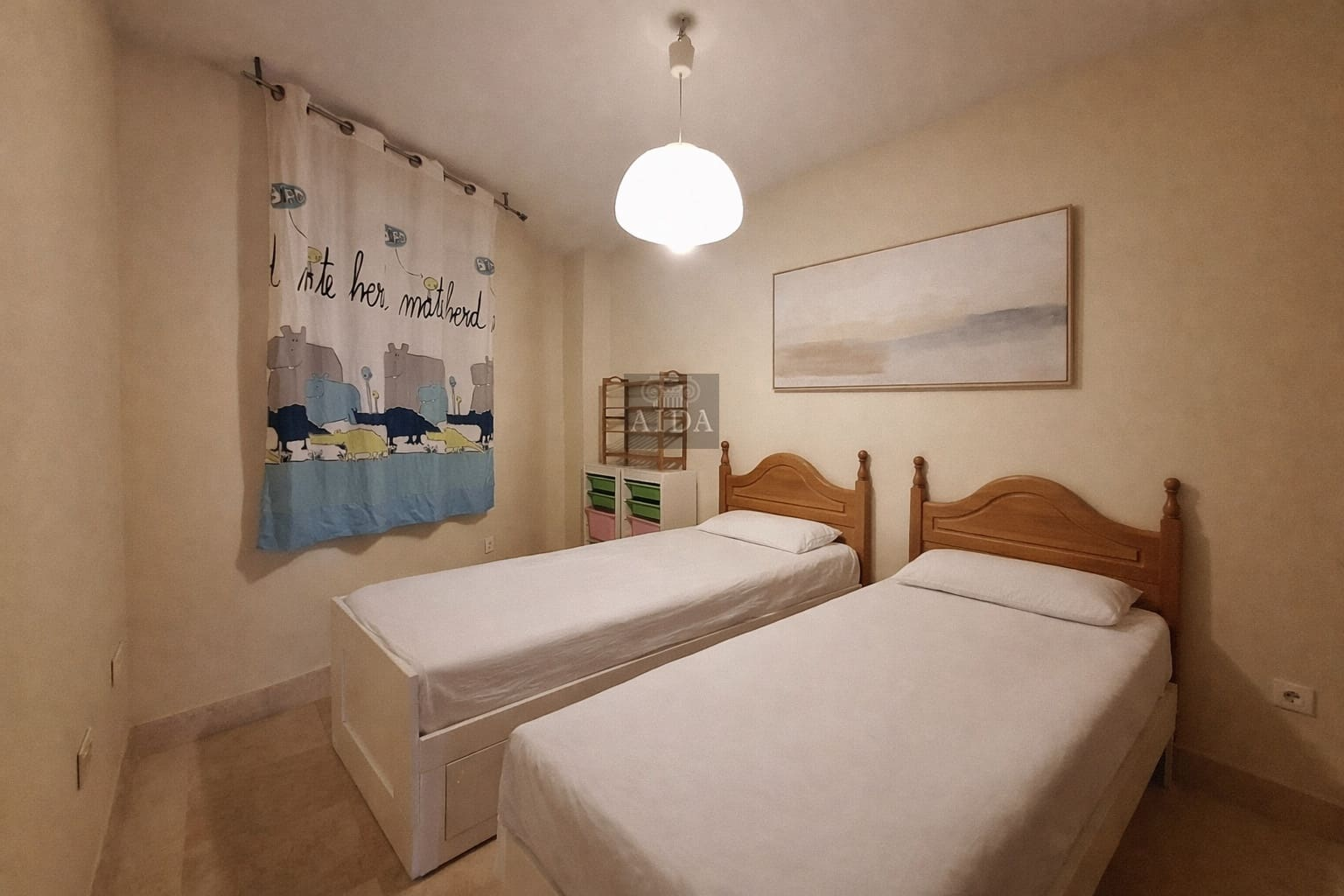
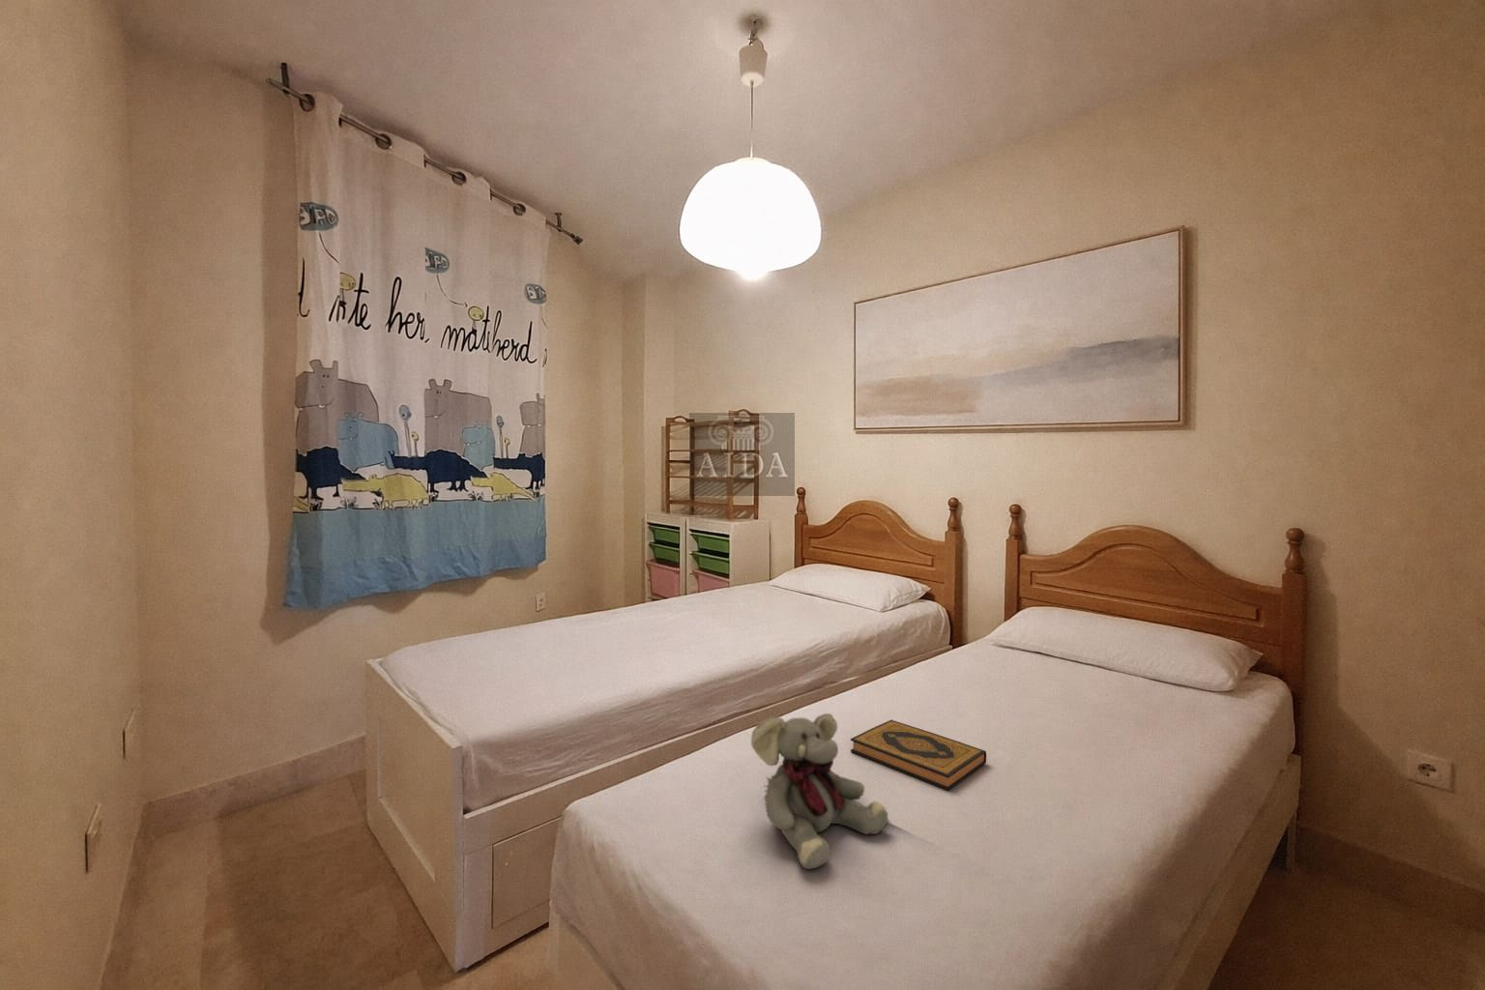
+ hardback book (917, 750)
+ plush elephant (809, 769)
